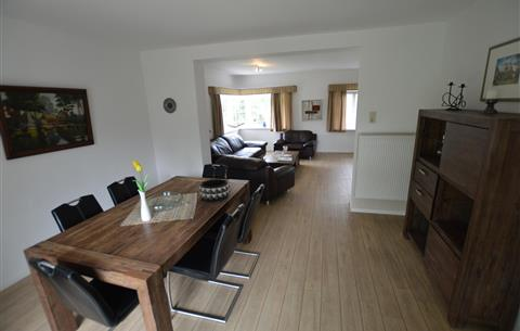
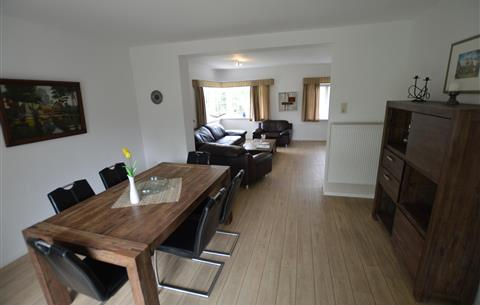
- decorative bowl (214, 189)
